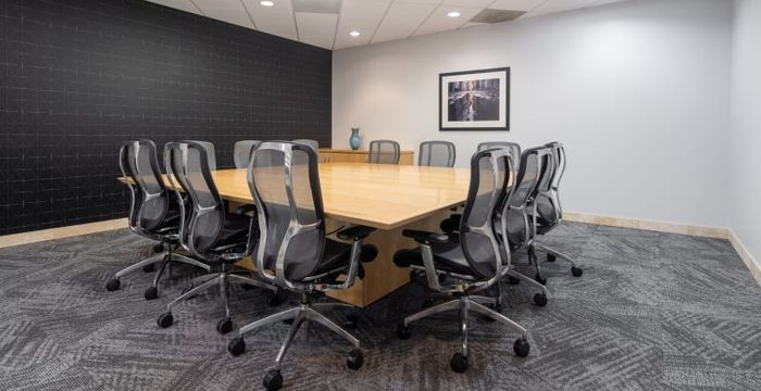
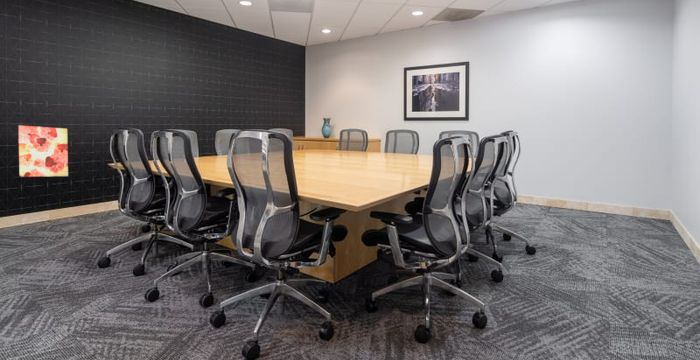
+ wall art (43, 151)
